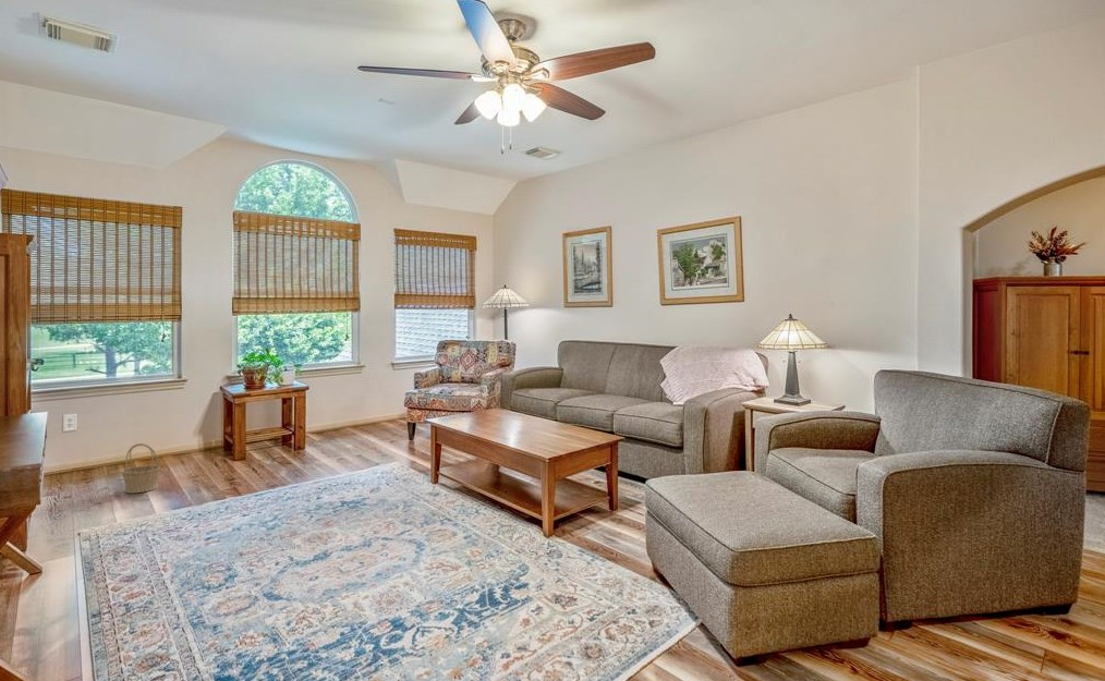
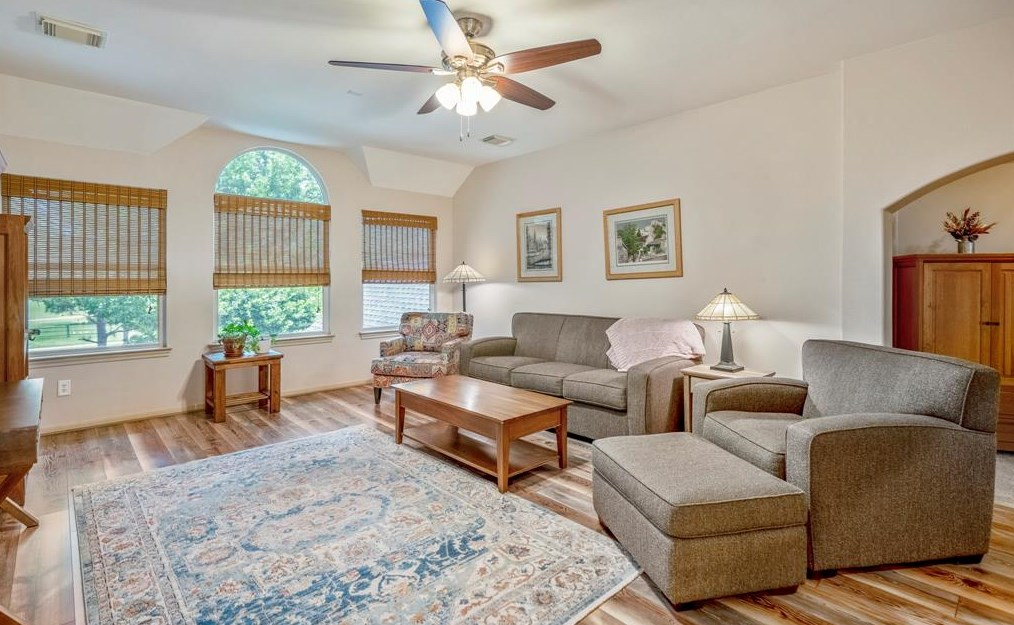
- basket (141, 466)
